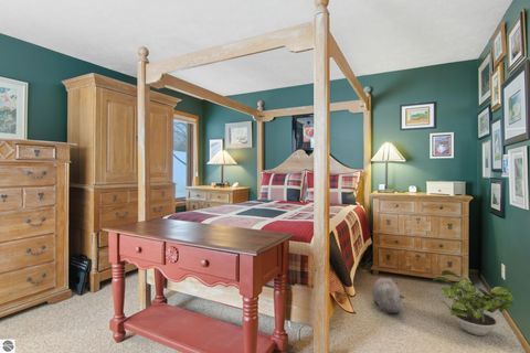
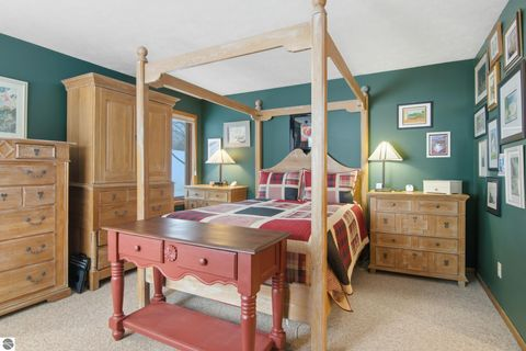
- potted plant (469, 301)
- plush toy (385, 291)
